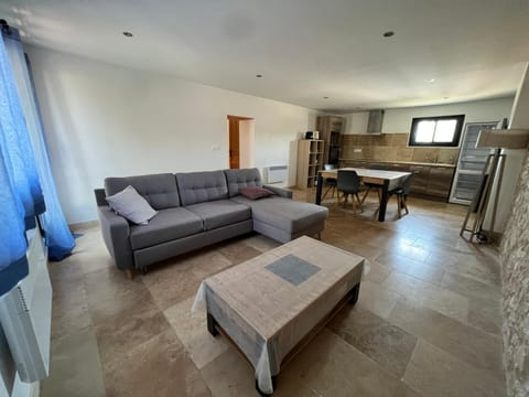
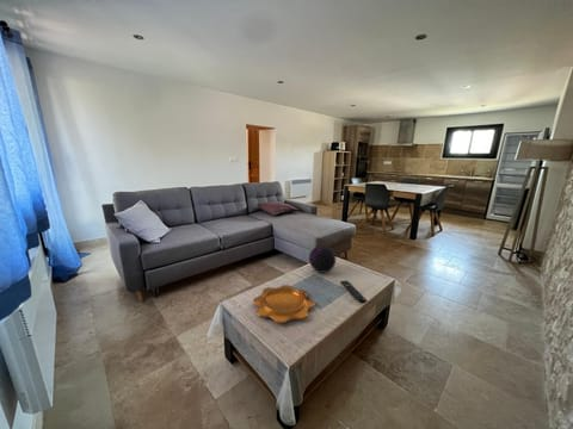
+ remote control (352, 291)
+ decorative bowl (283, 300)
+ decorative orb (322, 259)
